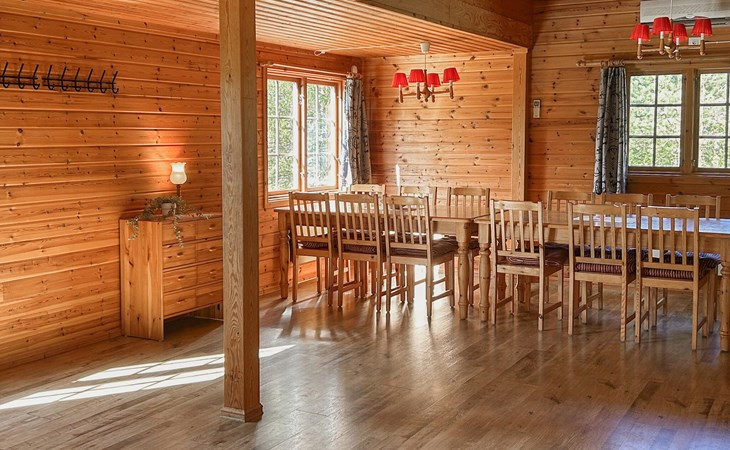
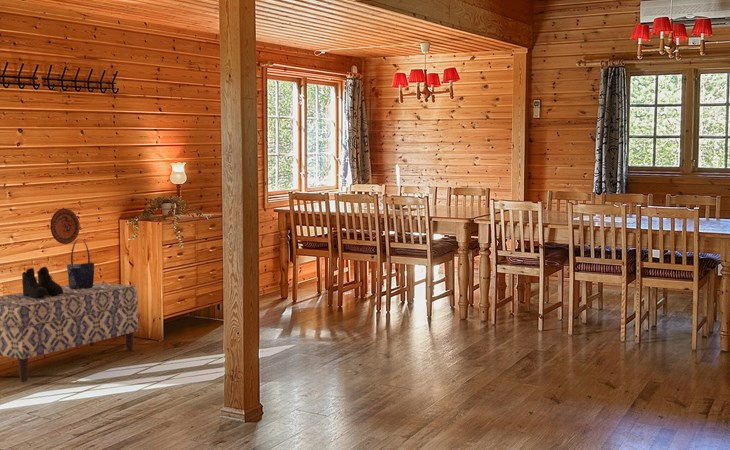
+ boots (42, 281)
+ decorative plate (64, 226)
+ shopping bag (80, 264)
+ bench (59, 327)
